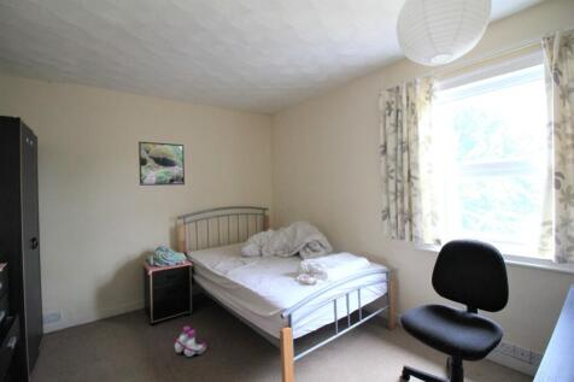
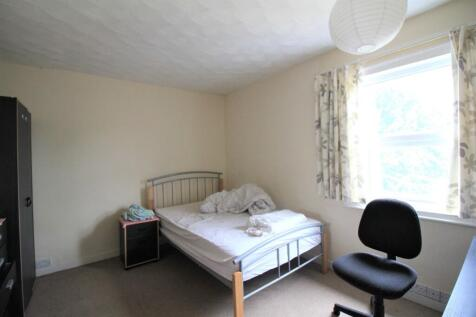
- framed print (162, 164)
- boots (191, 339)
